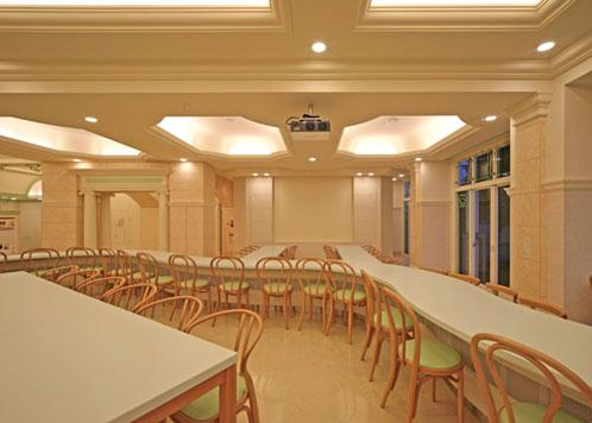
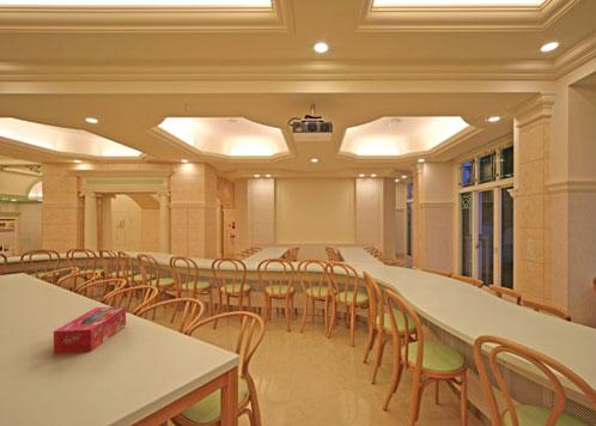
+ tissue box (93, 327)
